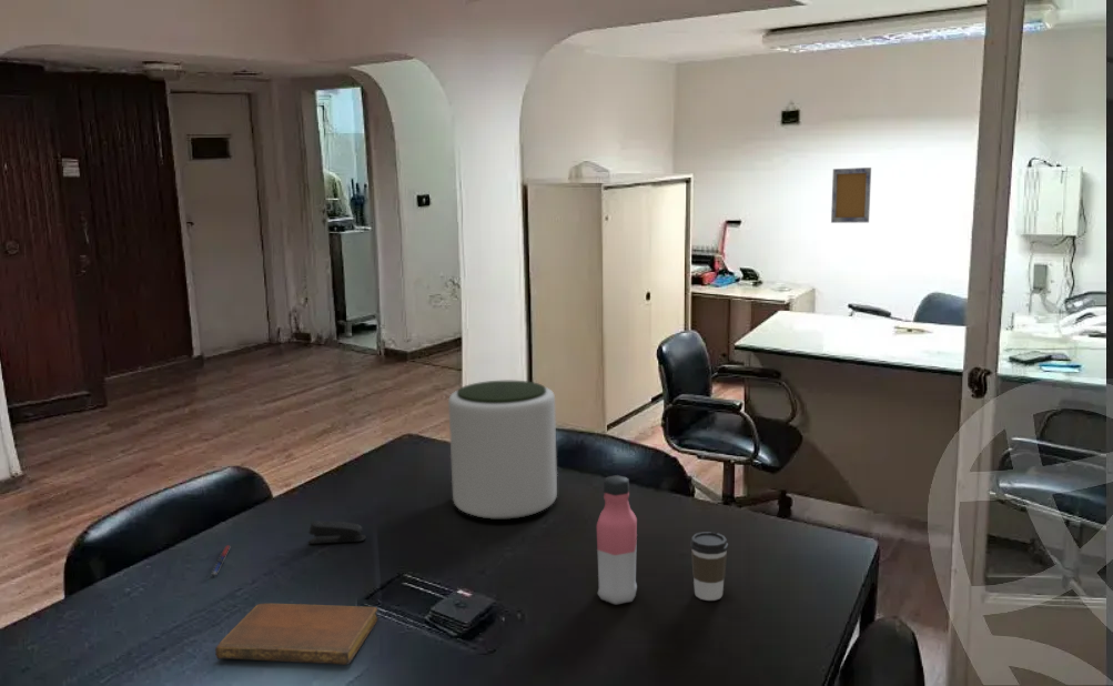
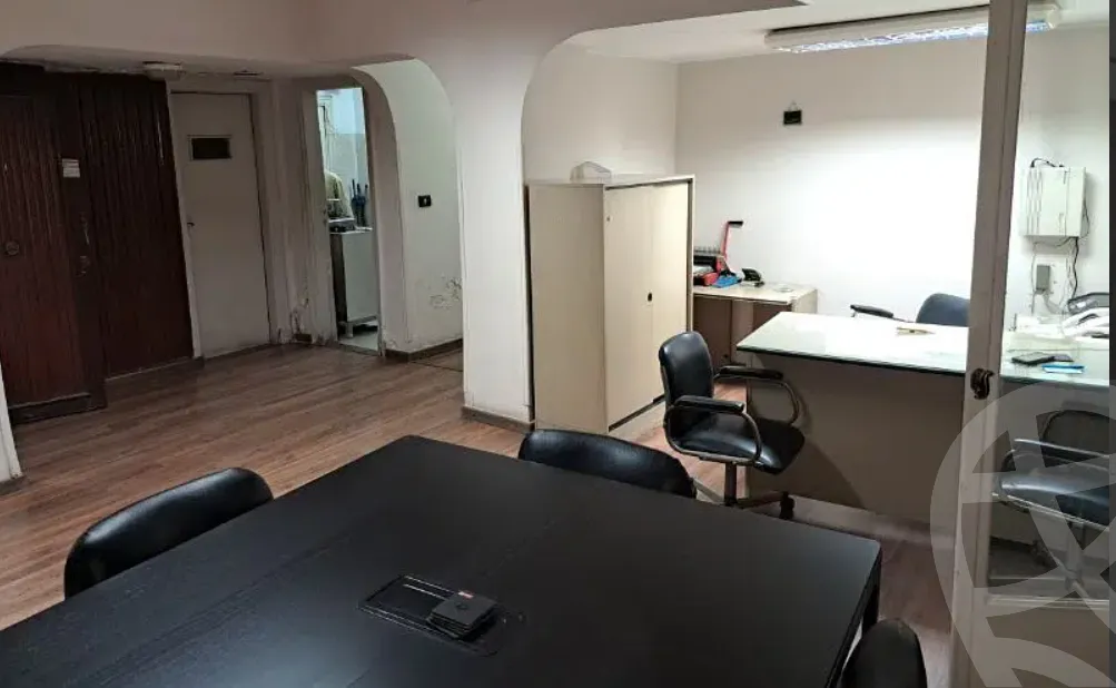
- wall art (850, 195)
- pen (221, 558)
- coffee cup (708, 566)
- water bottle (617, 537)
- notebook (300, 632)
- plant pot (503, 446)
- stapler (336, 529)
